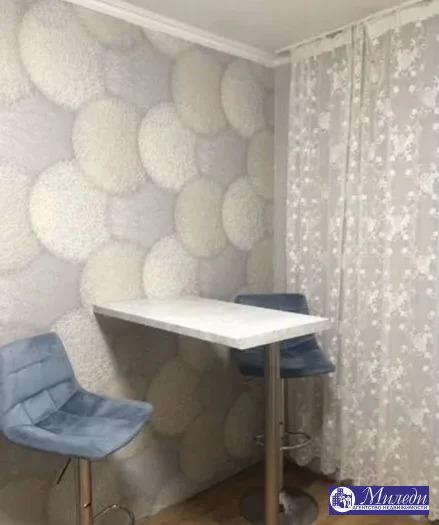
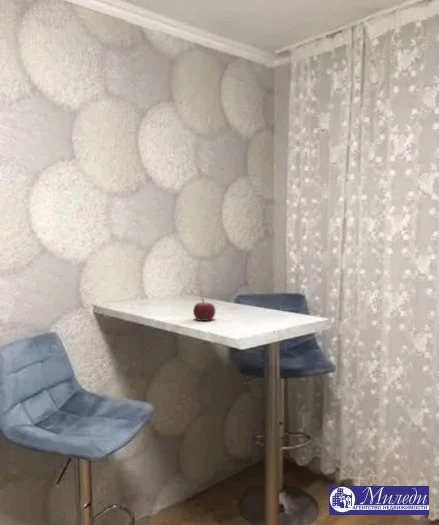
+ fruit (204, 309)
